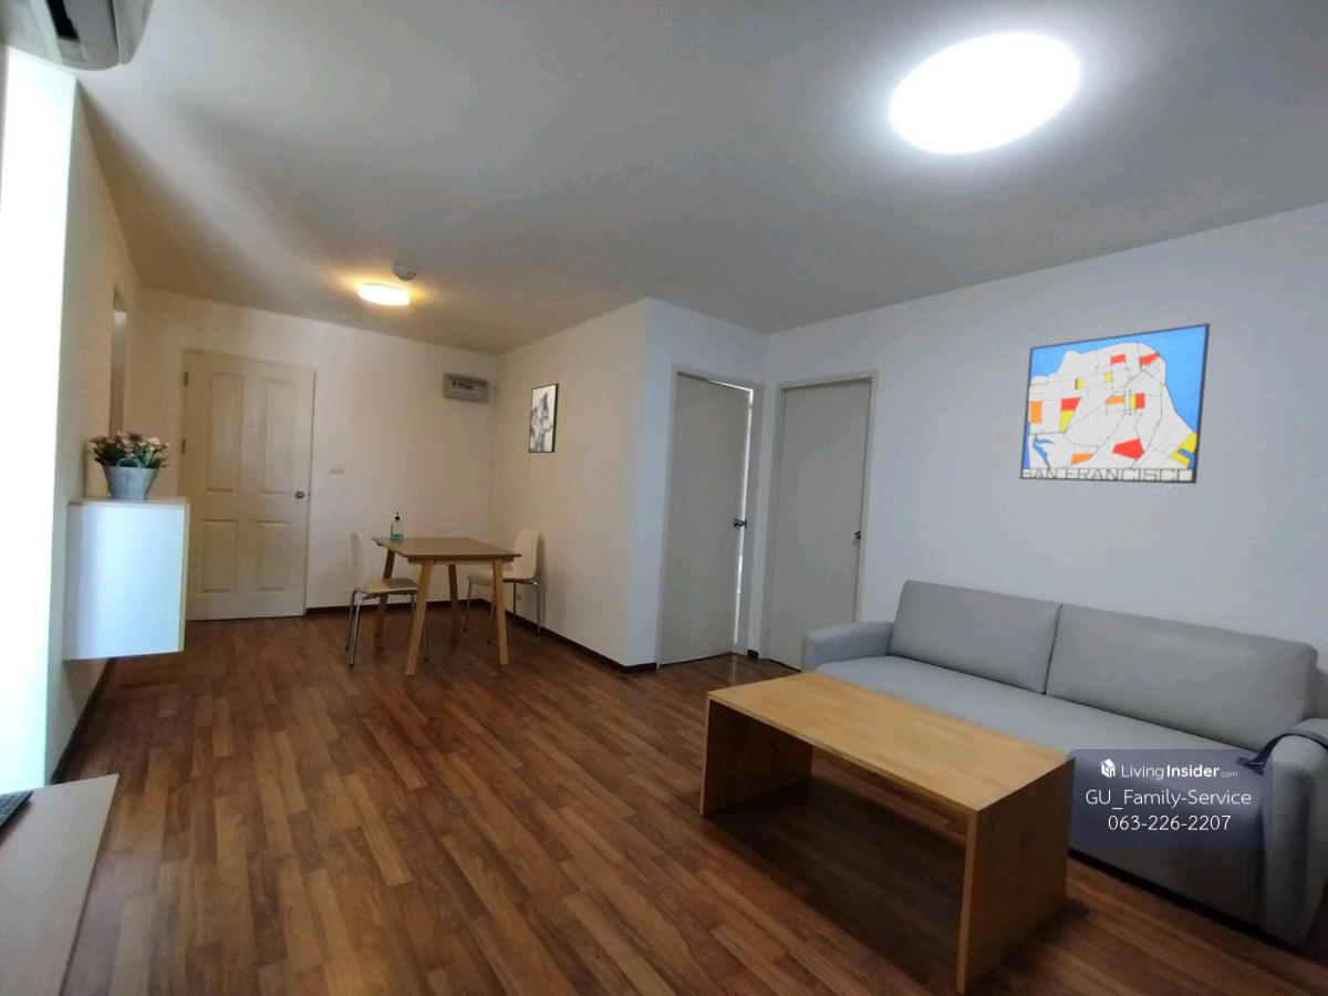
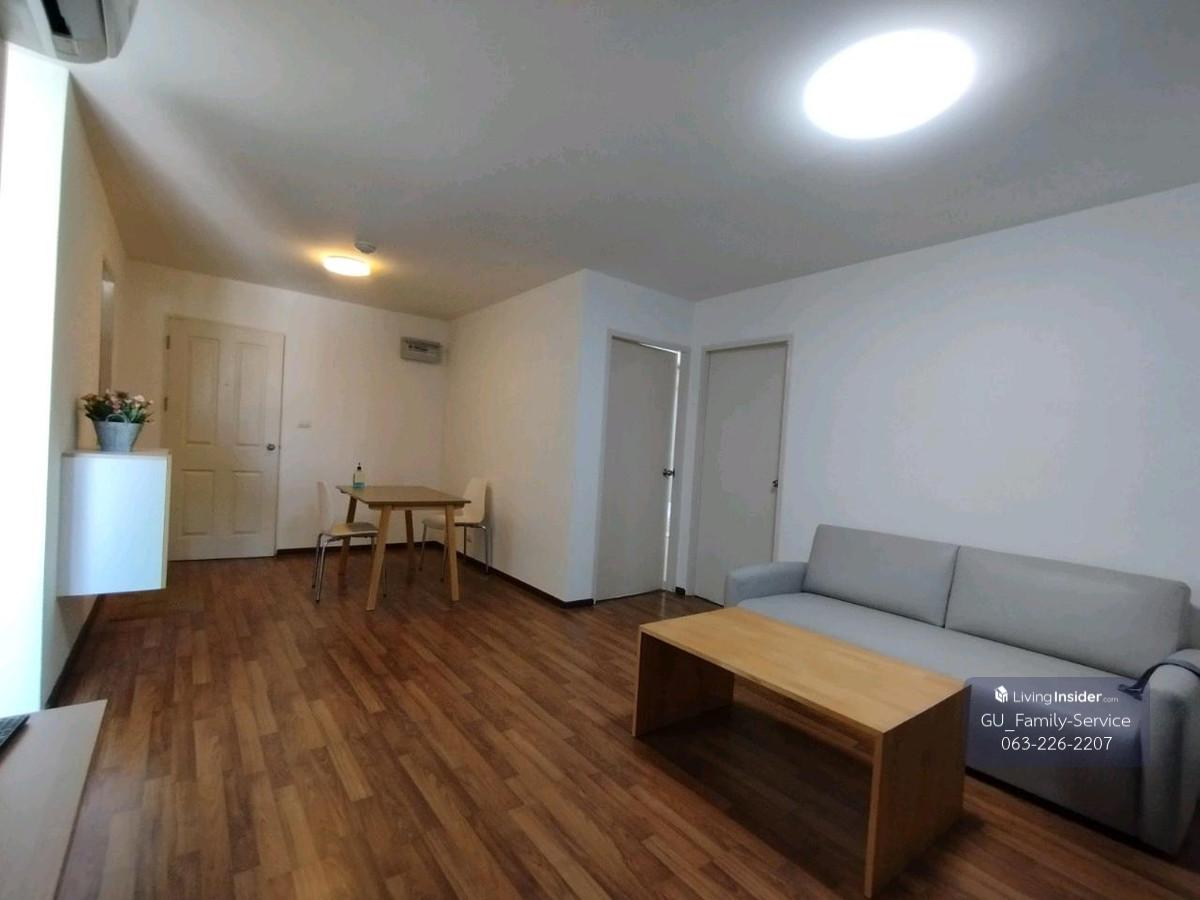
- wall art (542, 419)
- wall art (1104, 408)
